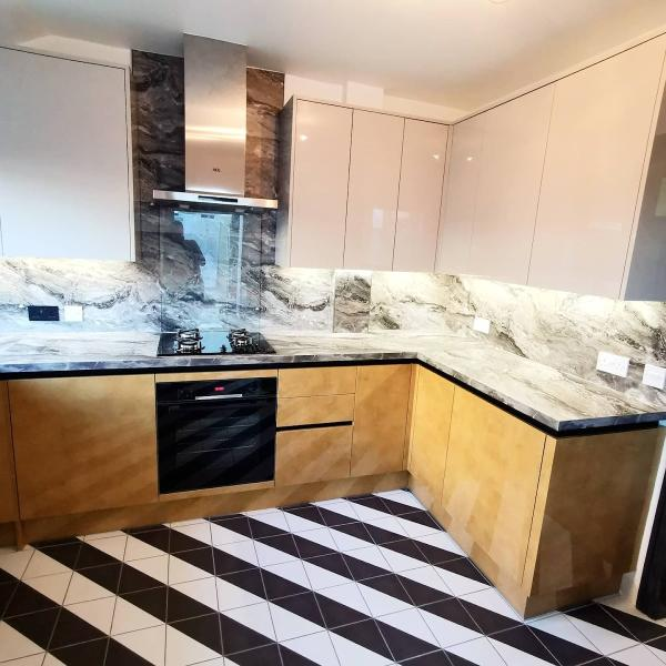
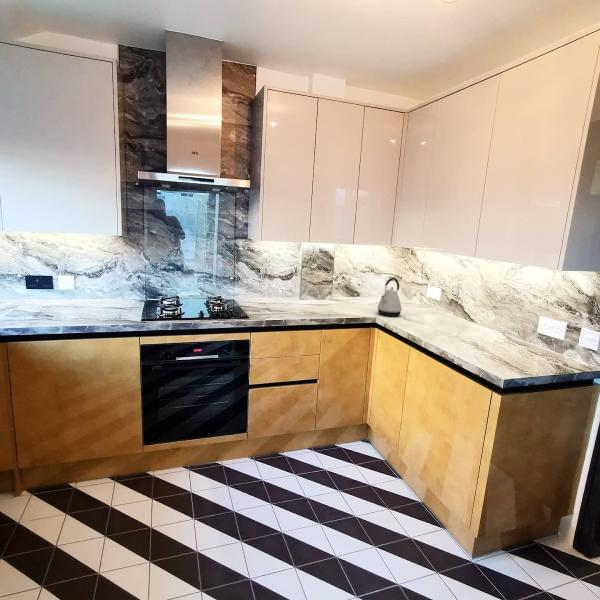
+ kettle (390, 296)
